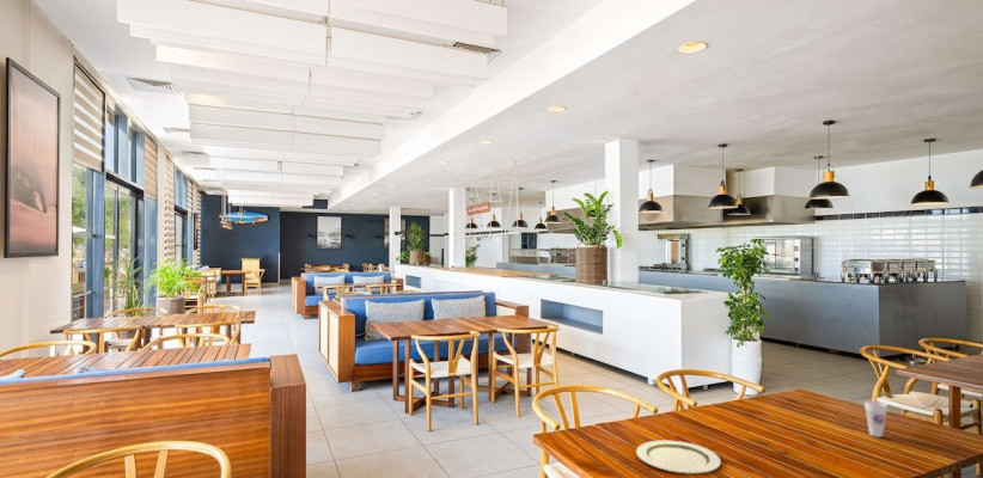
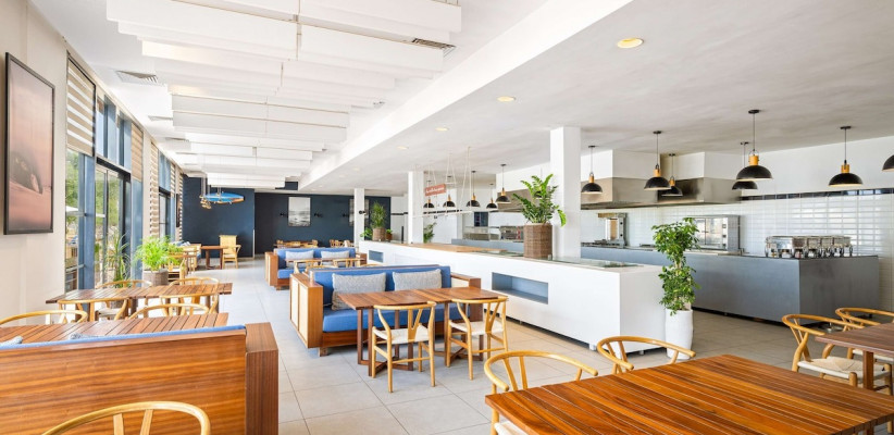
- plate (677, 455)
- cup (875, 418)
